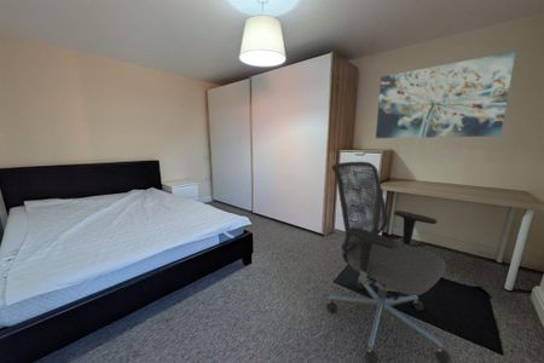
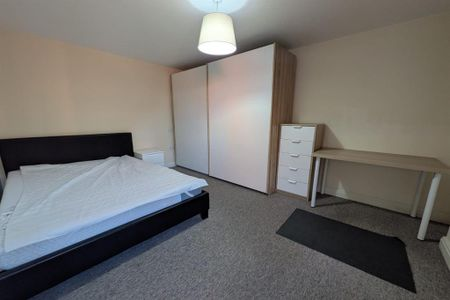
- office chair (393, 248)
- wall art (433, 103)
